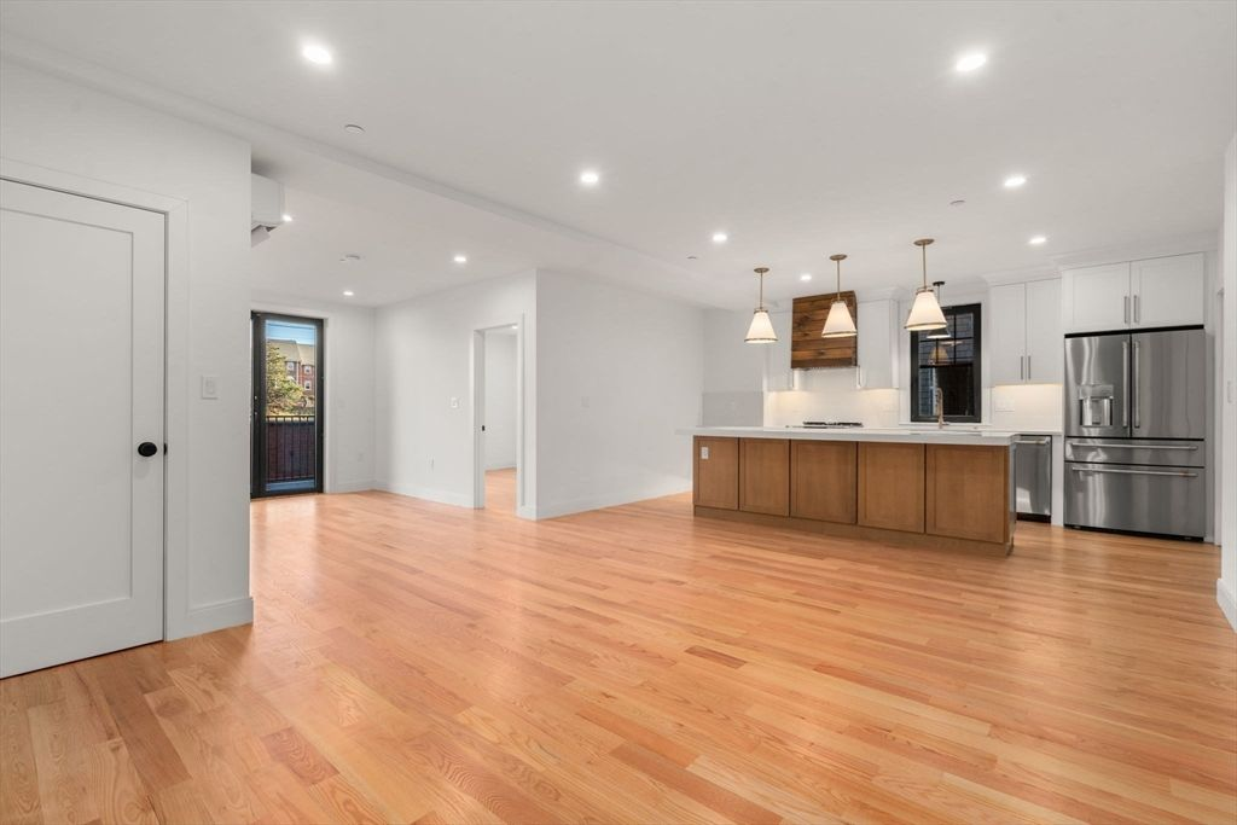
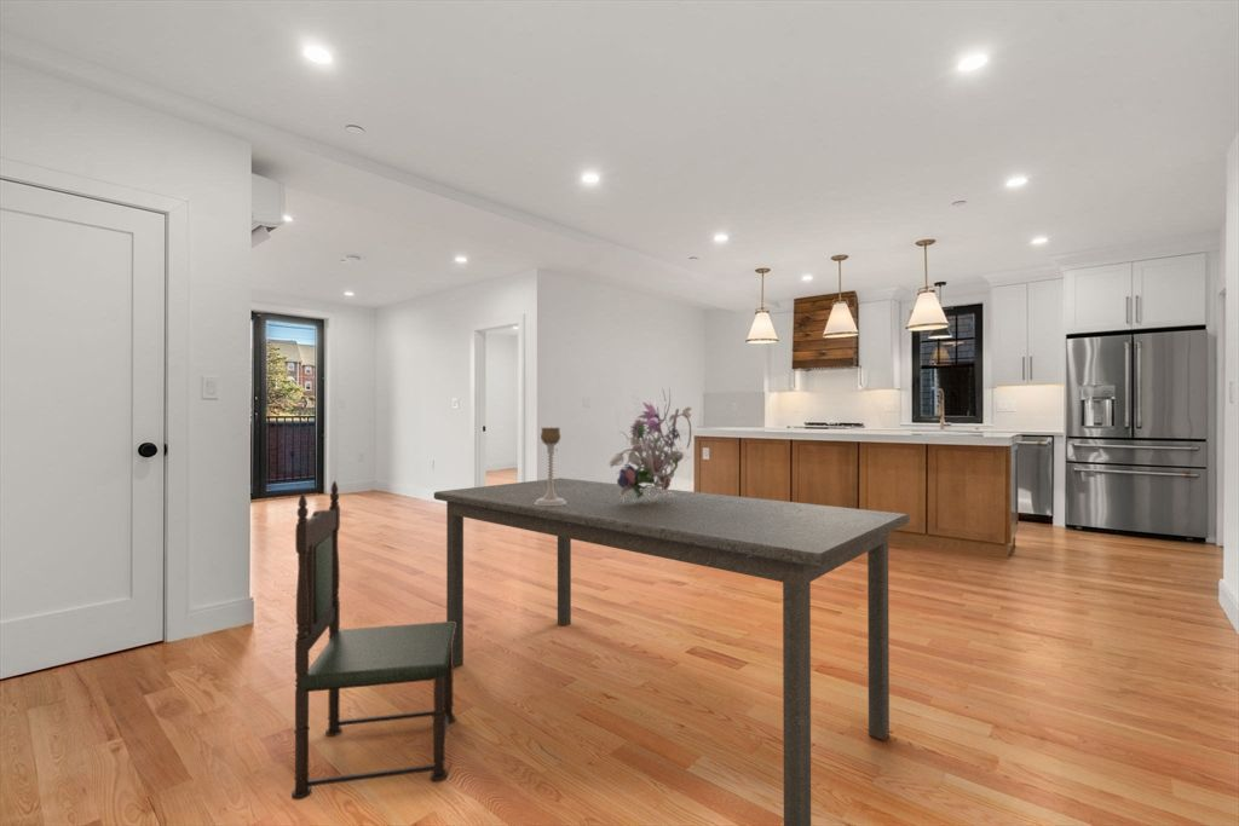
+ dining chair (382, 626)
+ candle holder (551, 464)
+ bouquet (659, 439)
+ dining table (647, 554)
